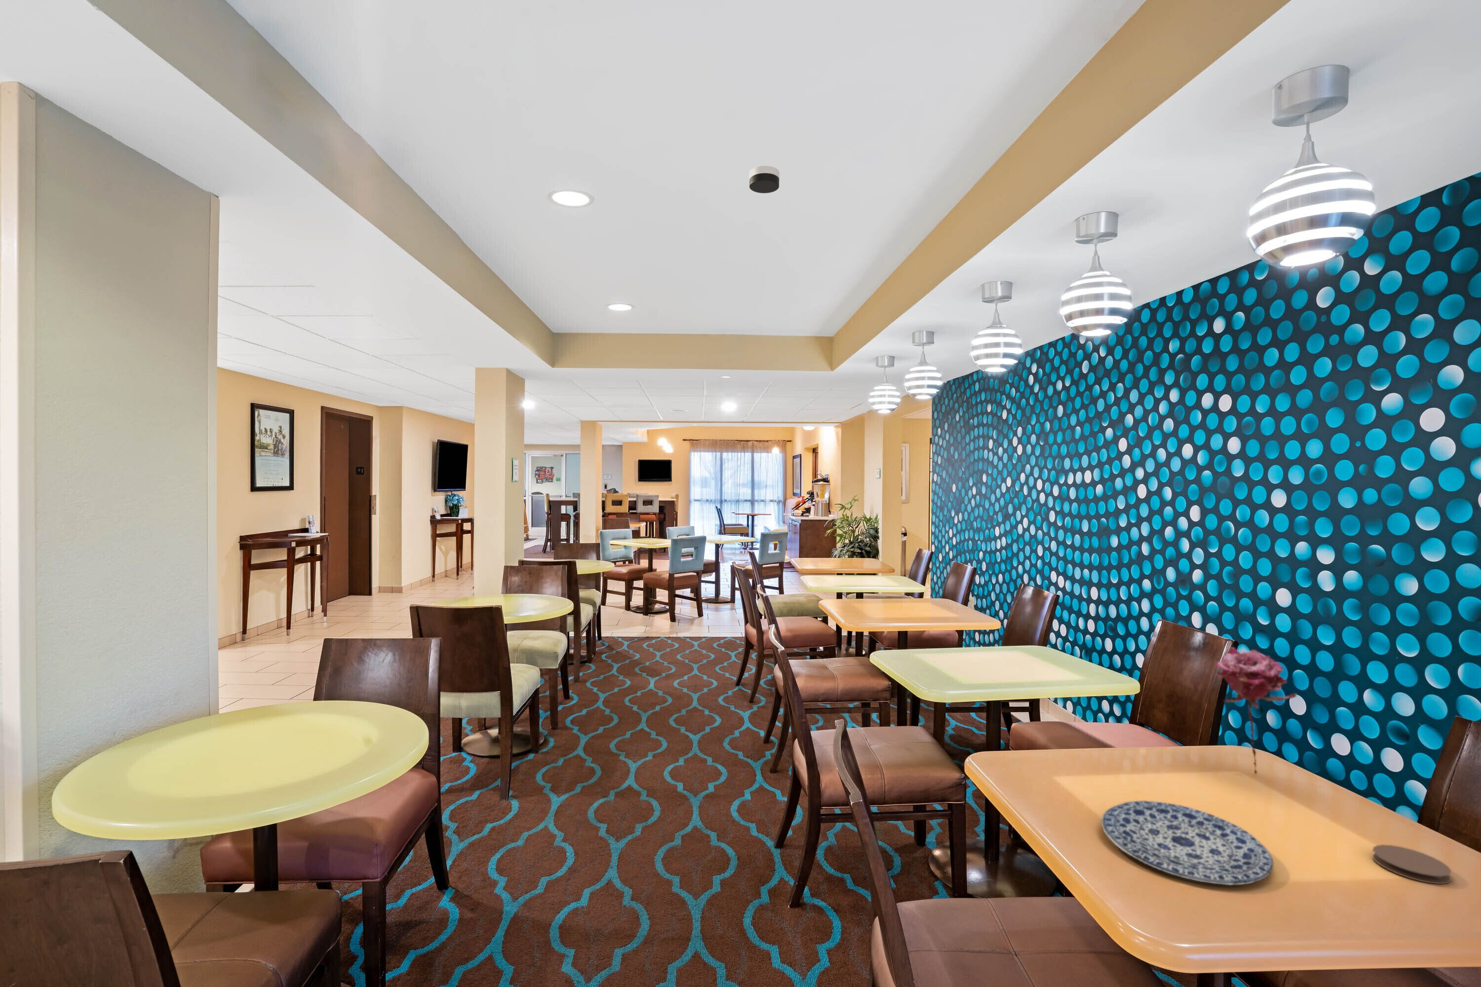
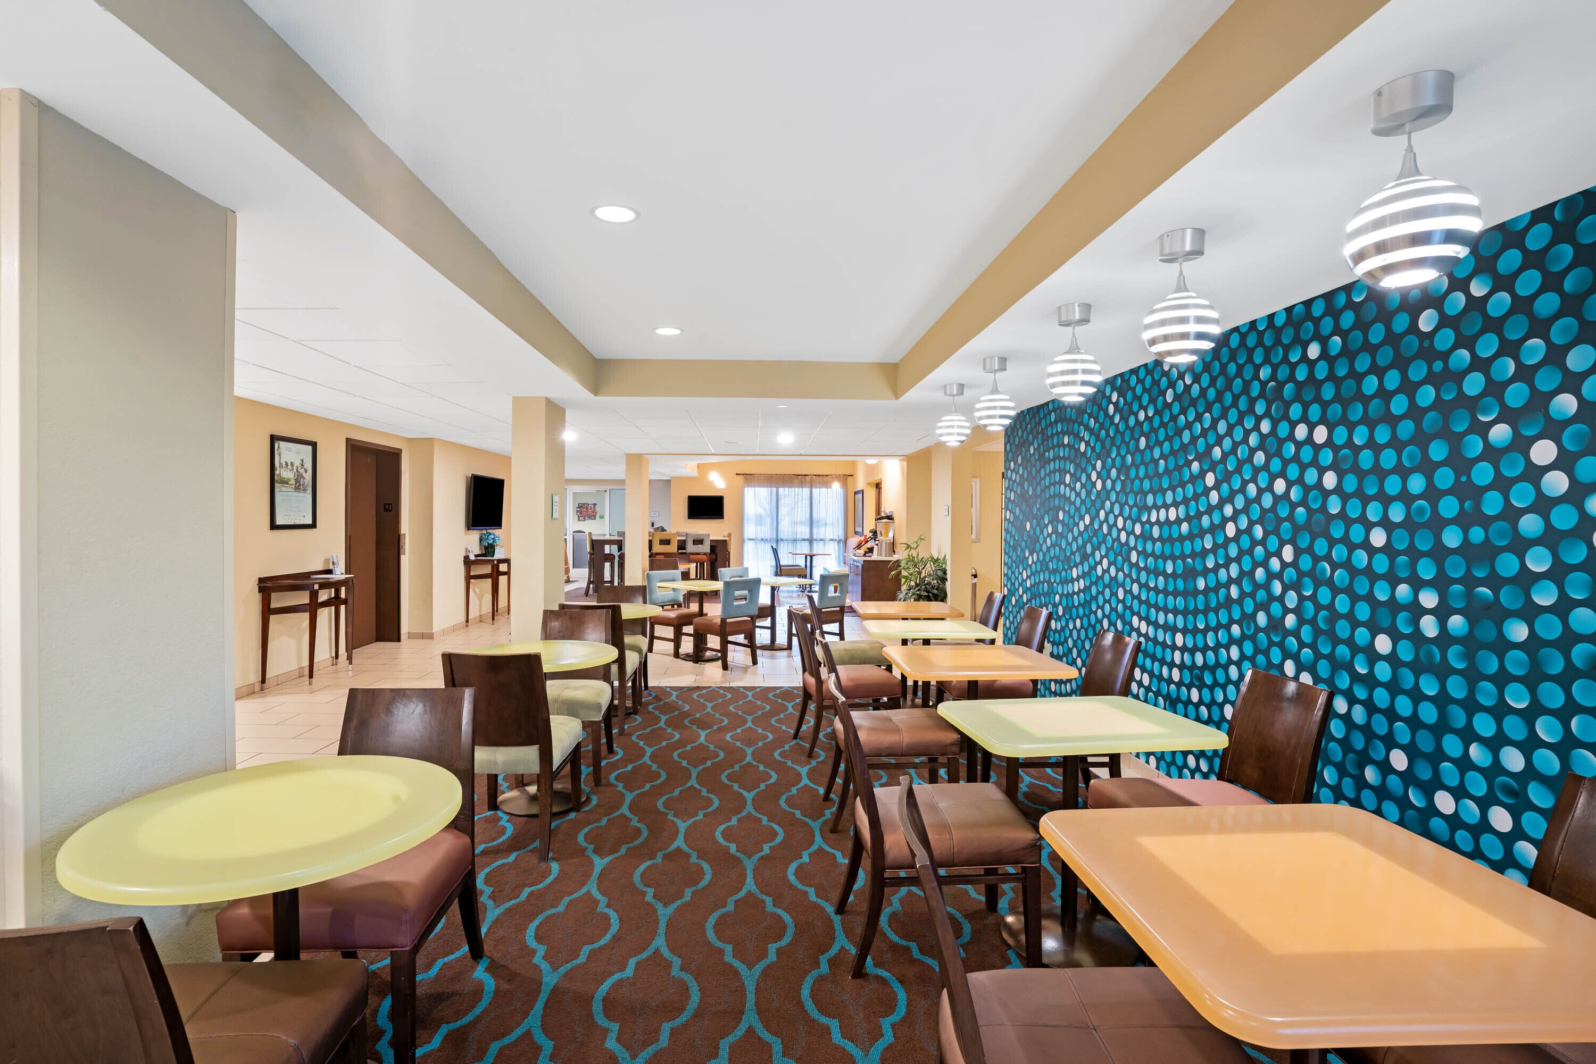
- coaster (1410, 864)
- flower (1252, 717)
- plate (1182, 840)
- smoke detector (765, 180)
